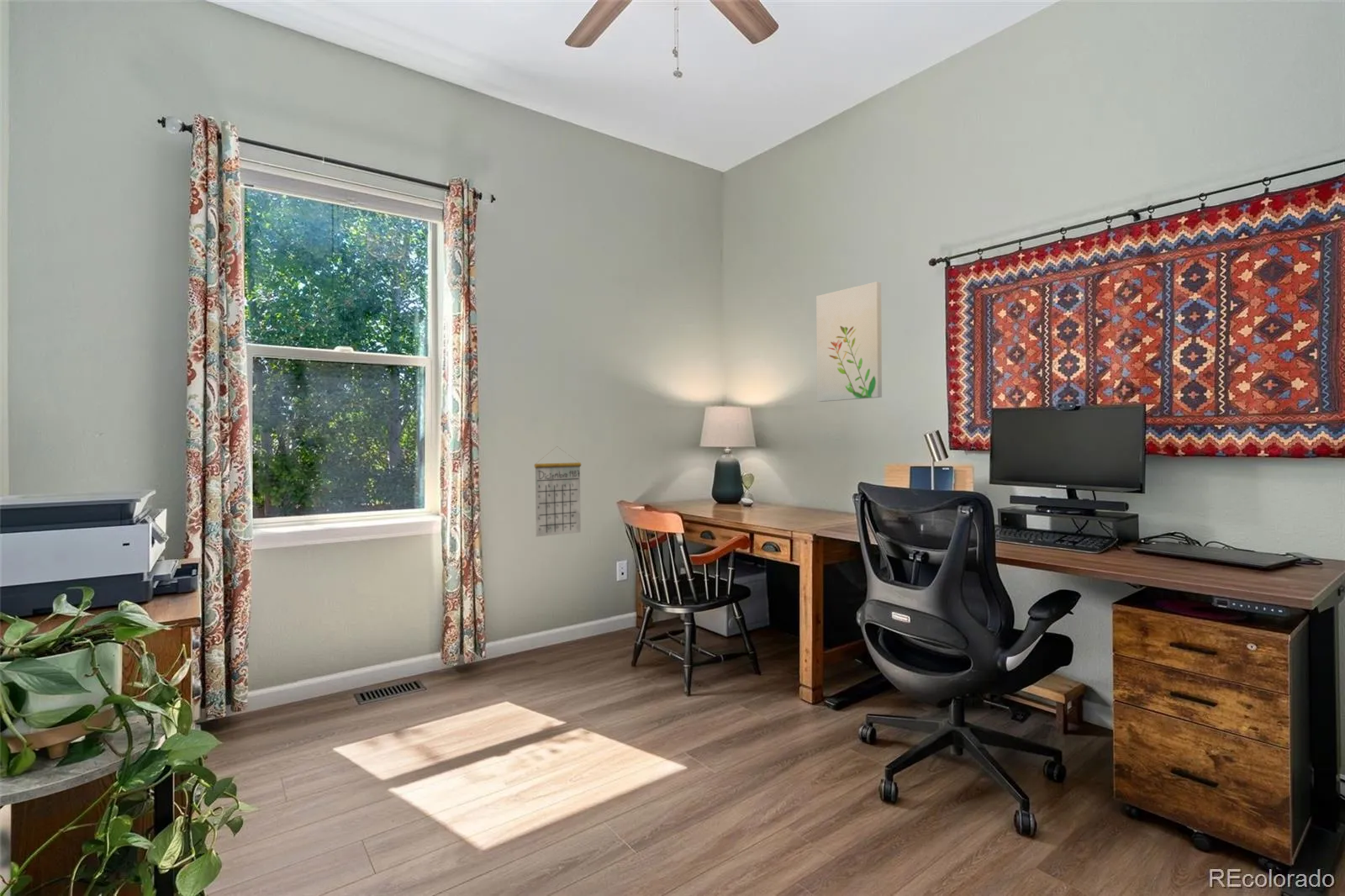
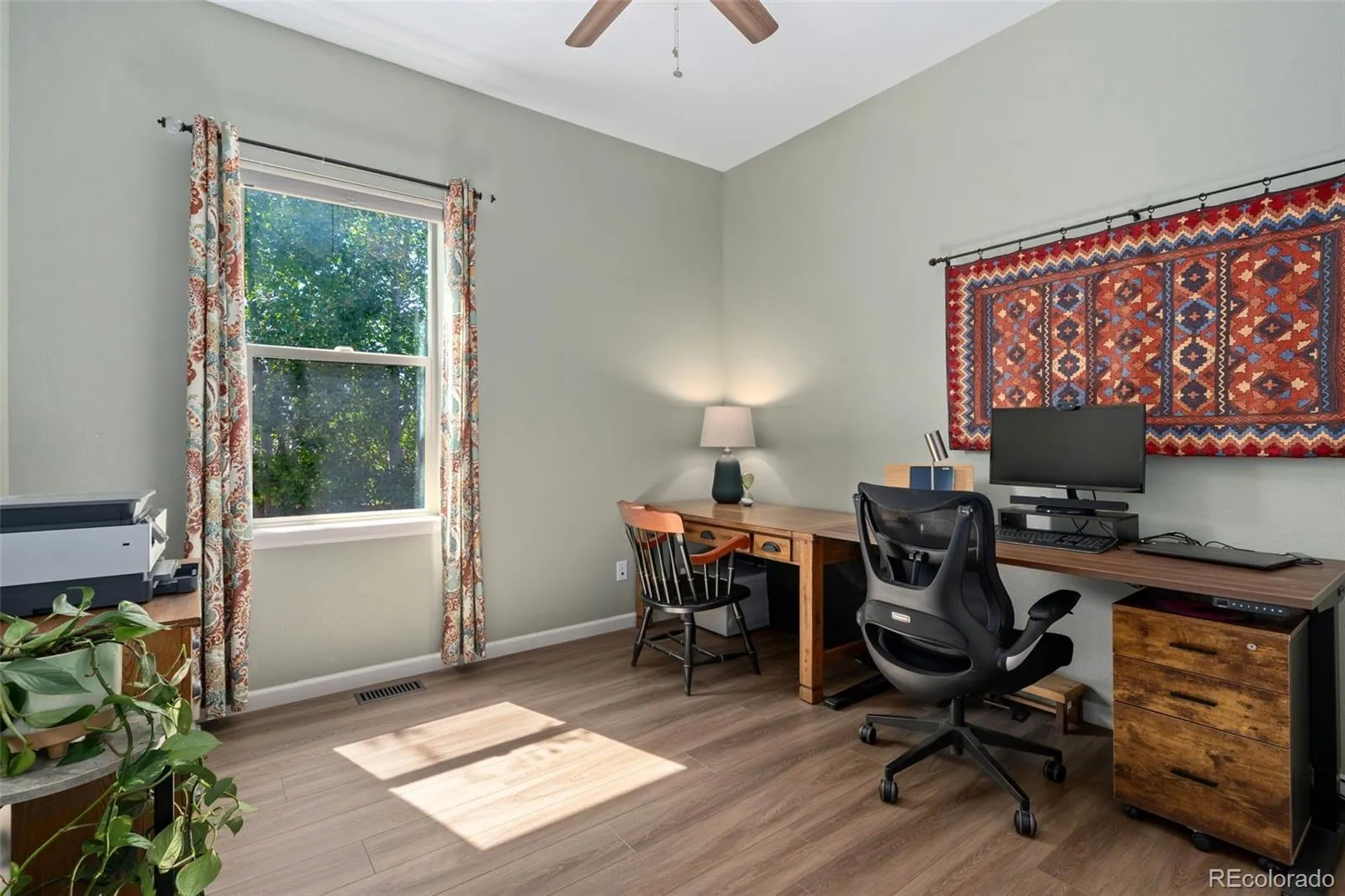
- calendar (558, 490)
- wall art (847, 344)
